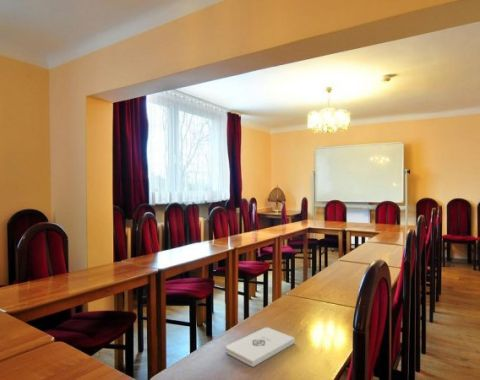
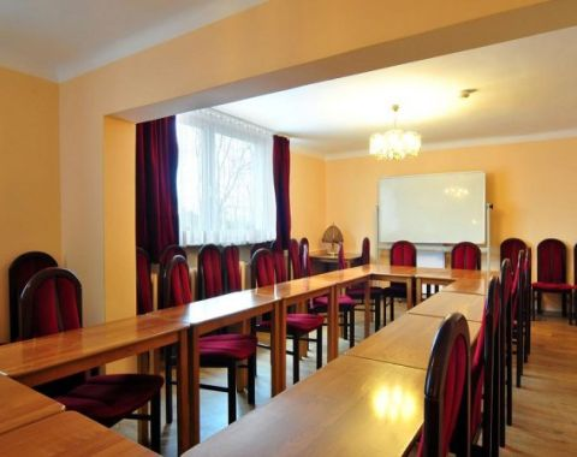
- notepad (260, 344)
